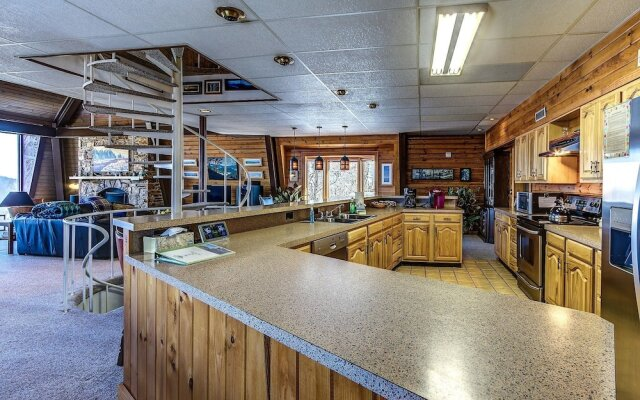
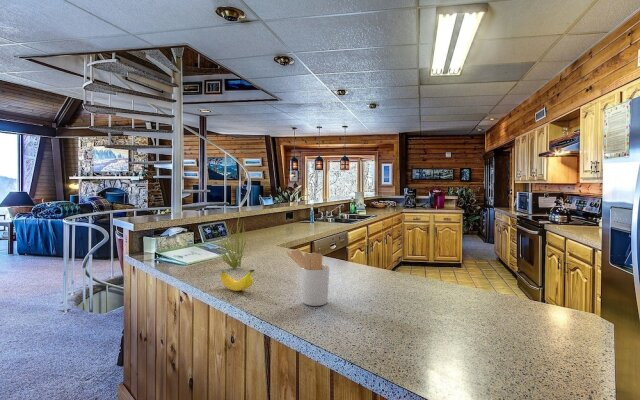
+ banana (235, 280)
+ decorative plant (228, 237)
+ utensil holder (308, 275)
